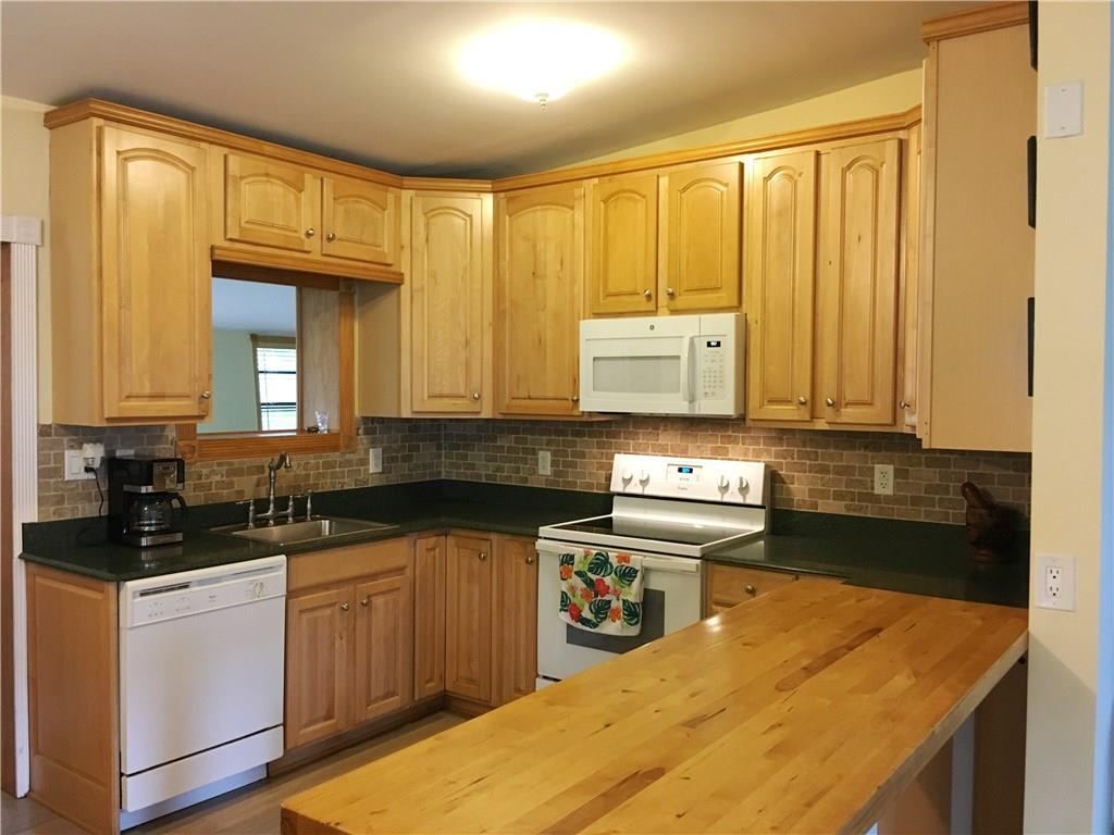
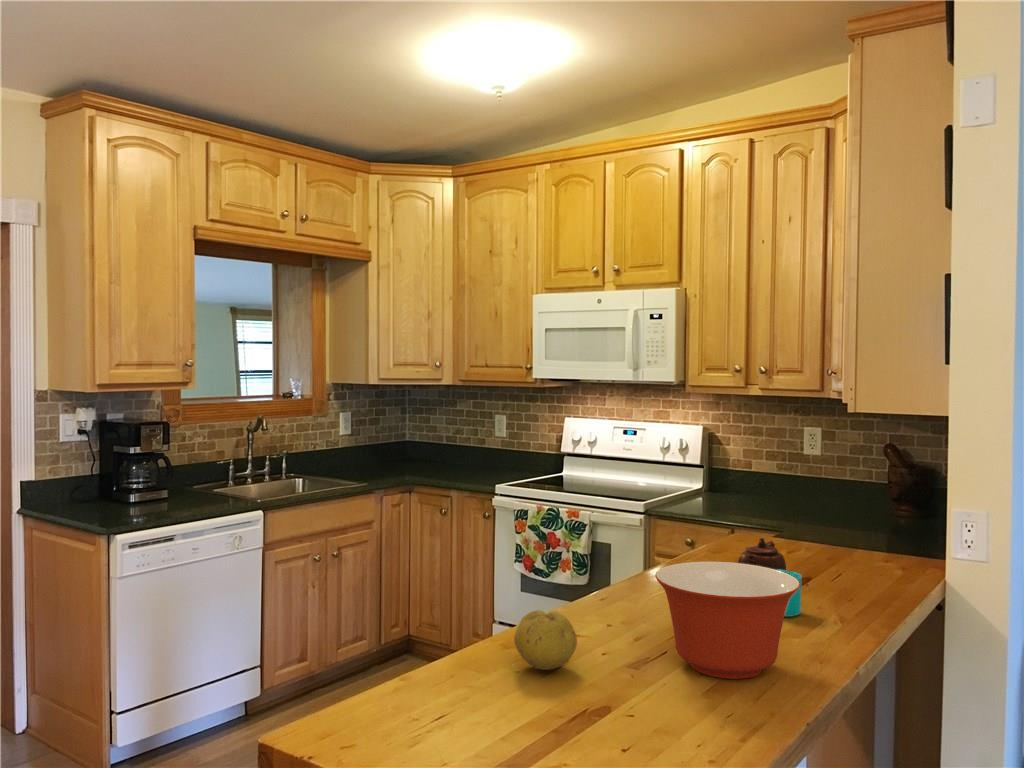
+ teapot (762, 557)
+ mixing bowl (725, 621)
+ fruit (544, 640)
+ cup (791, 596)
